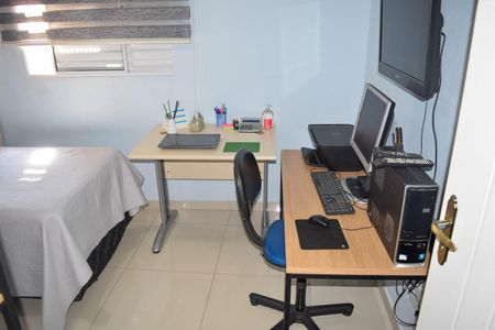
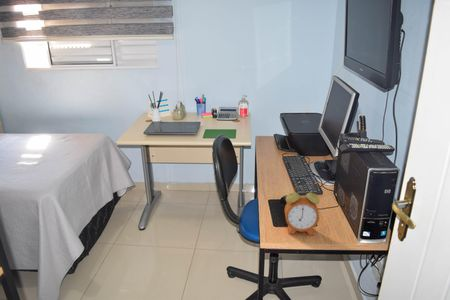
+ alarm clock (301, 209)
